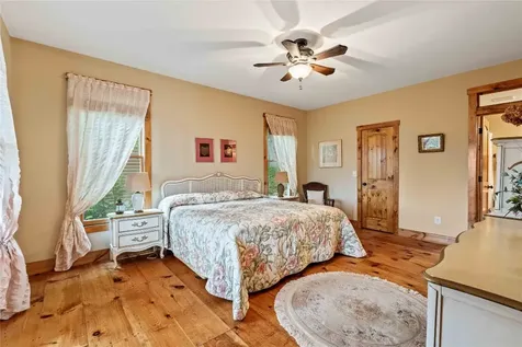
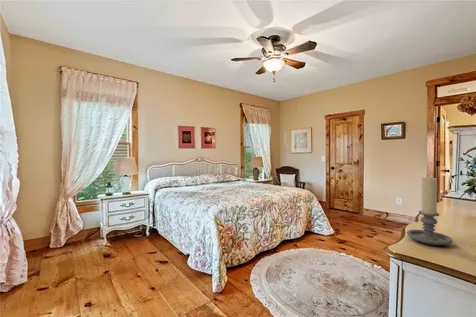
+ candle holder (428, 208)
